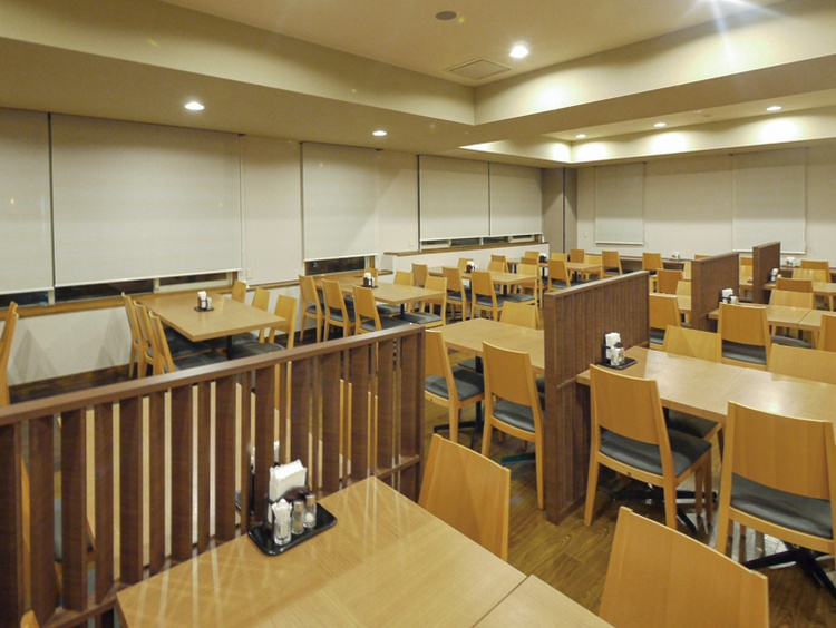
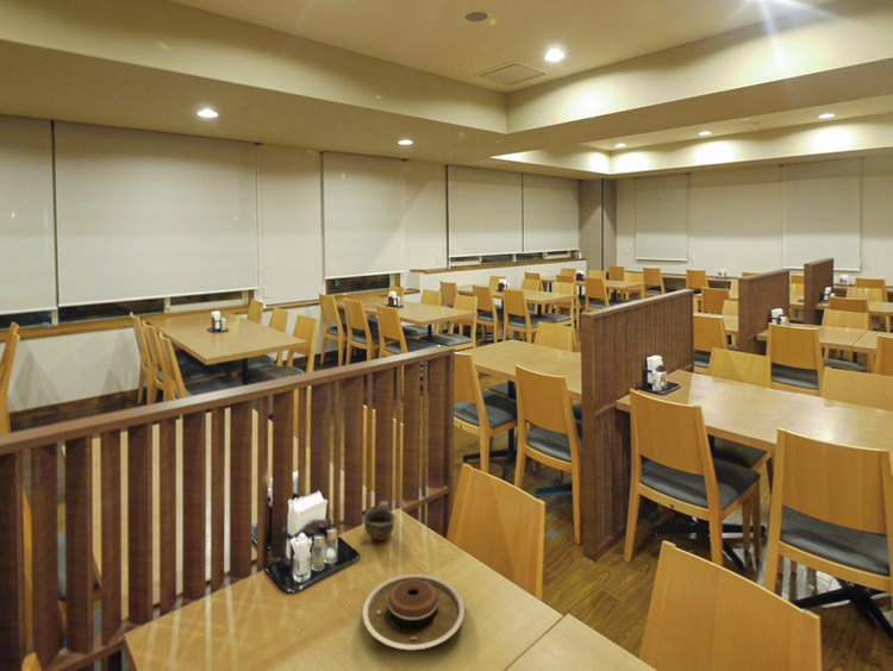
+ plate (413, 604)
+ cup (381, 521)
